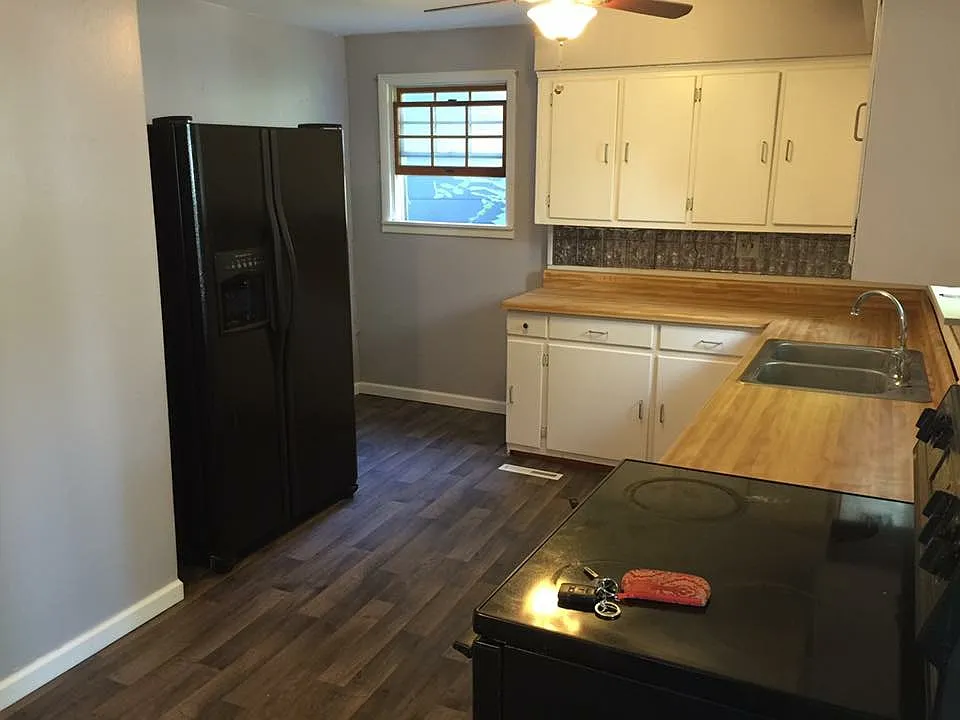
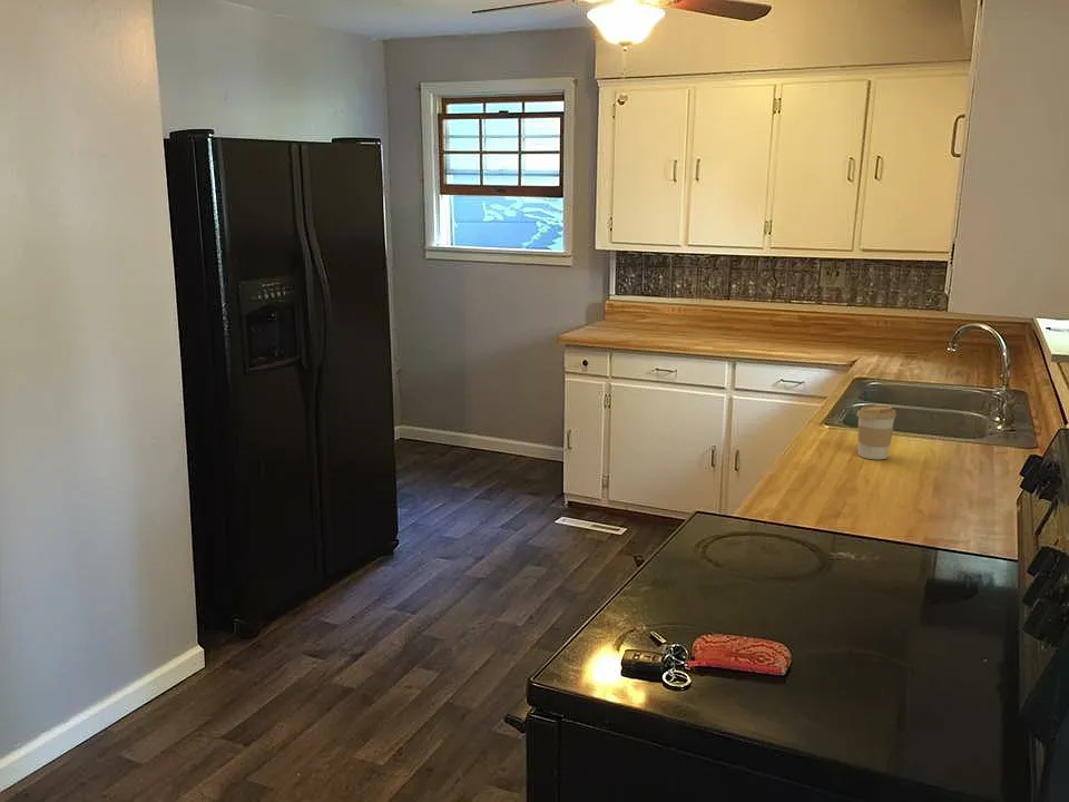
+ coffee cup (874, 430)
